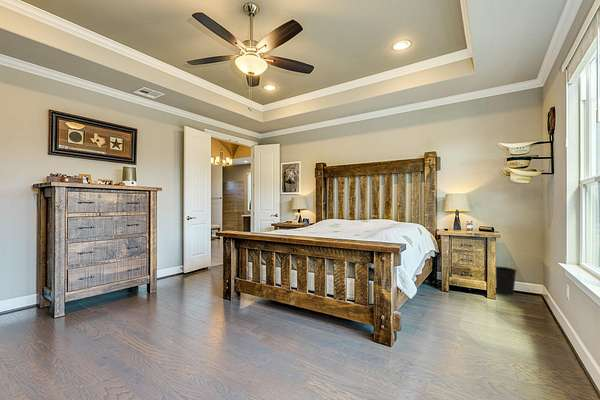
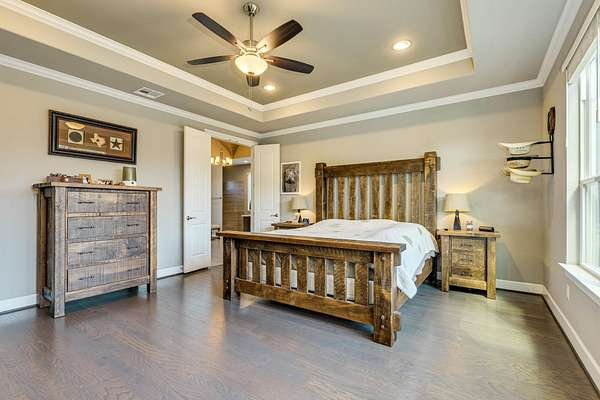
- wastebasket (503, 280)
